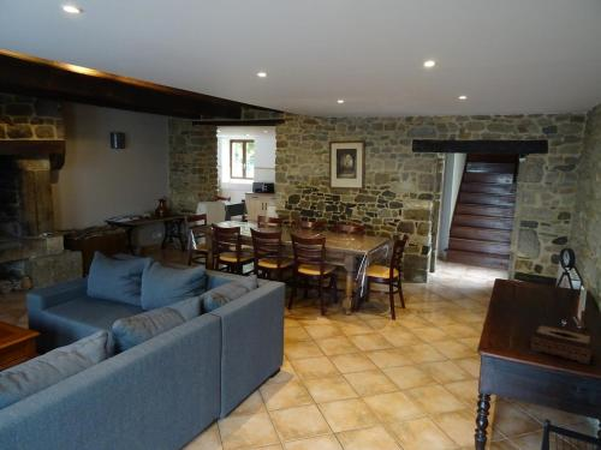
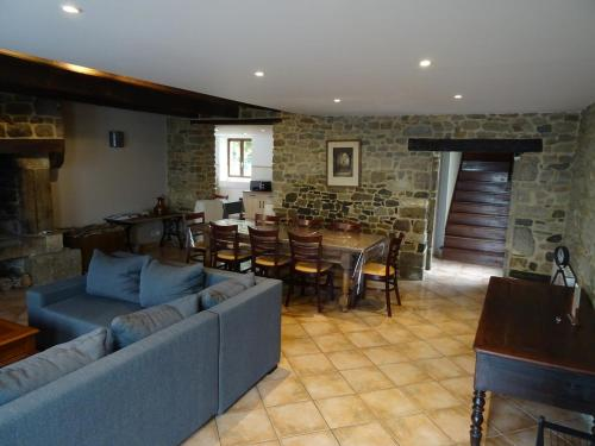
- tissue box (561, 342)
